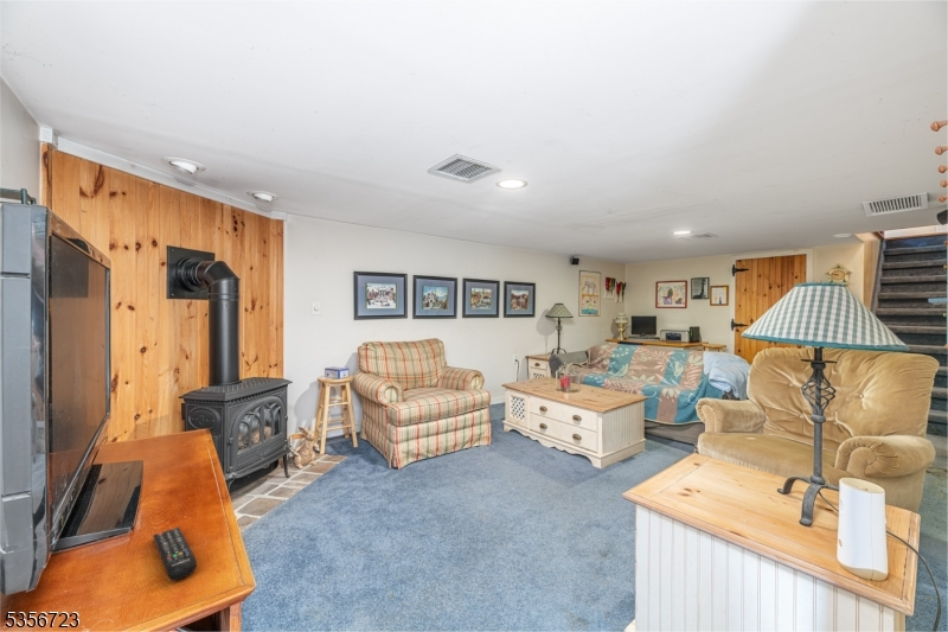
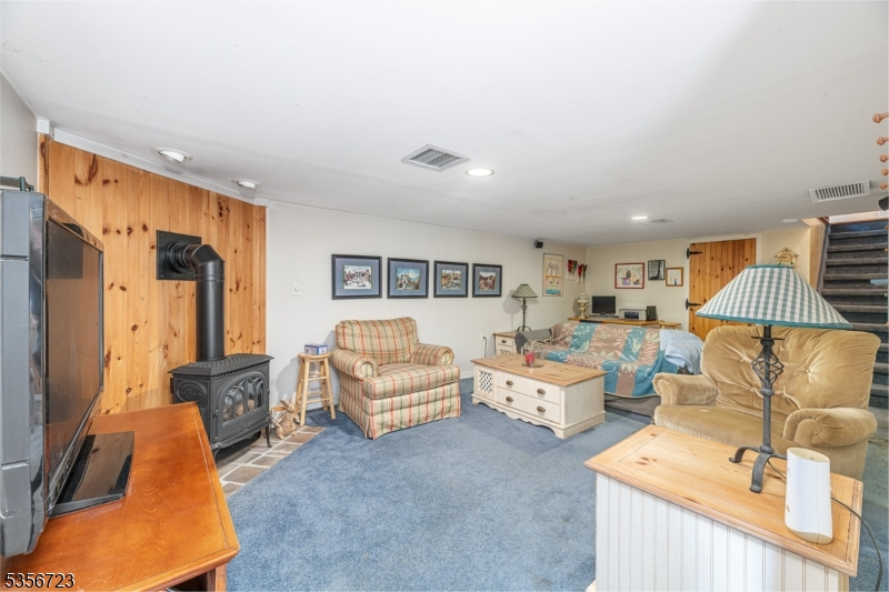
- remote control (173, 550)
